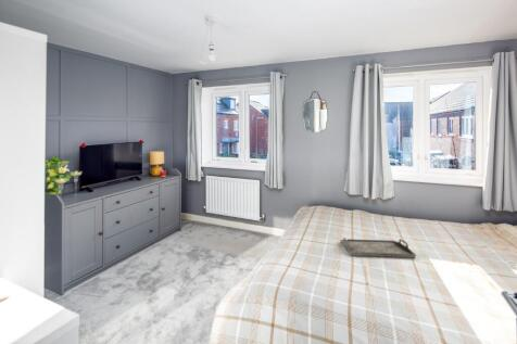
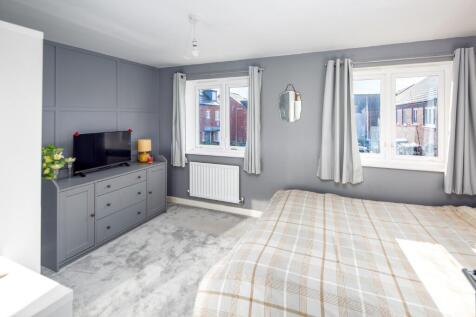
- serving tray (374, 244)
